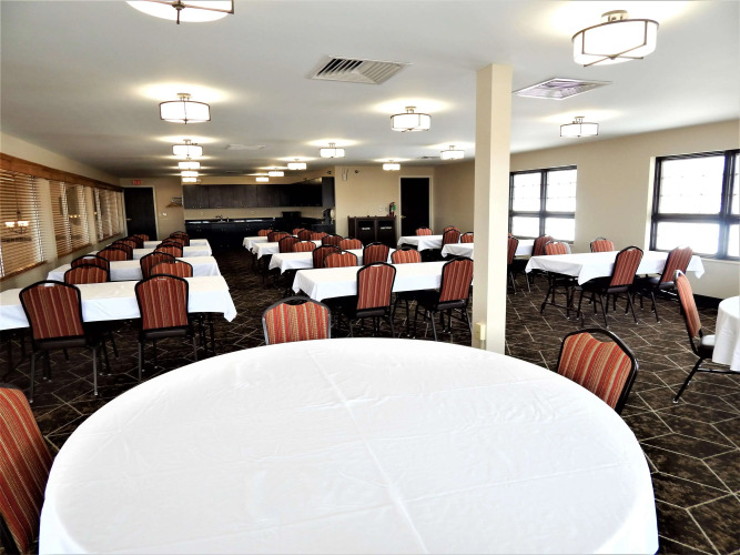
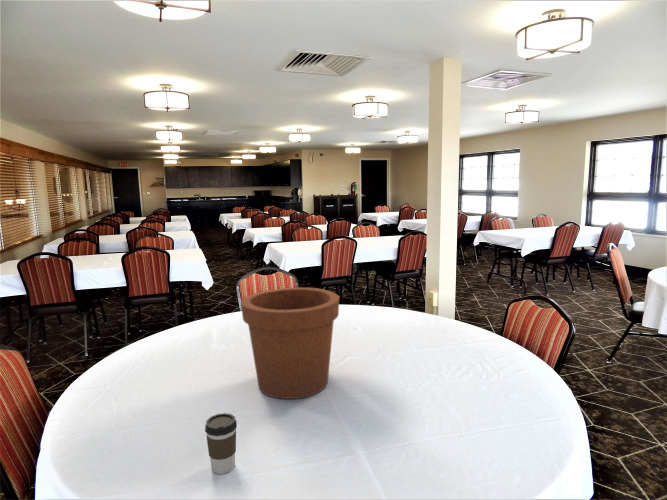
+ flower pot (292, 341)
+ coffee cup (222, 443)
